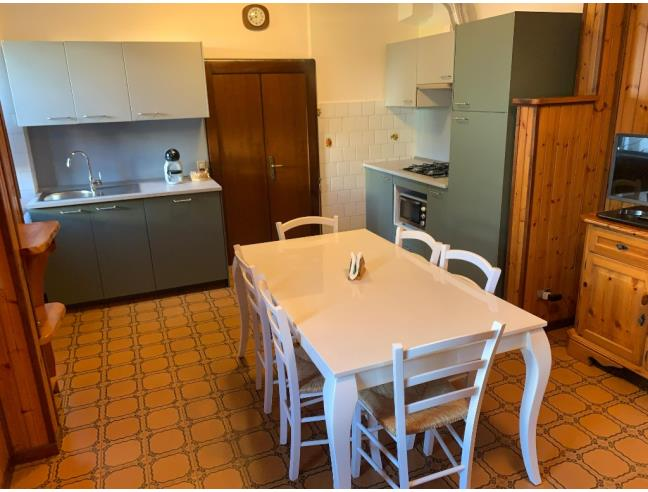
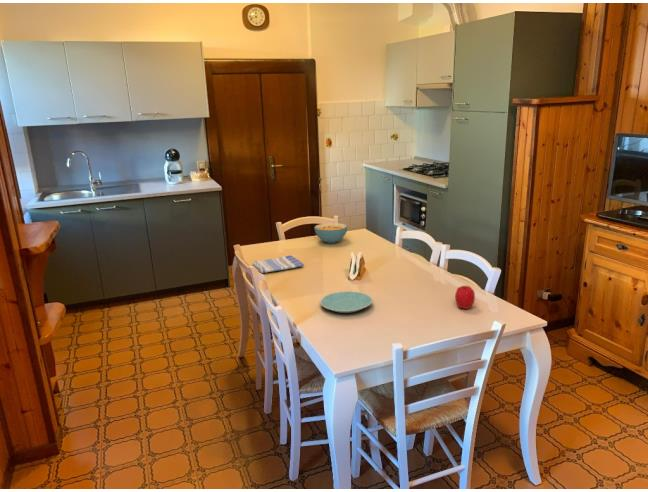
+ cereal bowl (331, 234)
+ dish towel (277, 263)
+ plate (346, 303)
+ fruit (464, 296)
